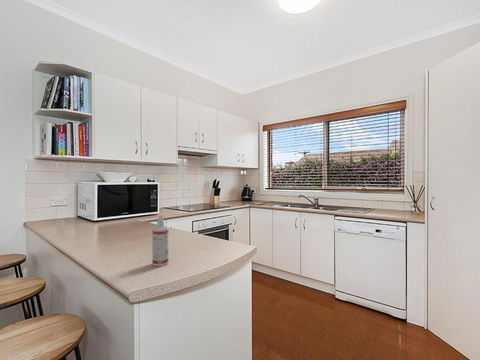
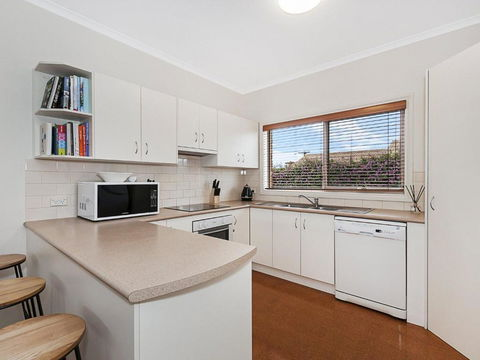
- spray bottle (160, 239)
